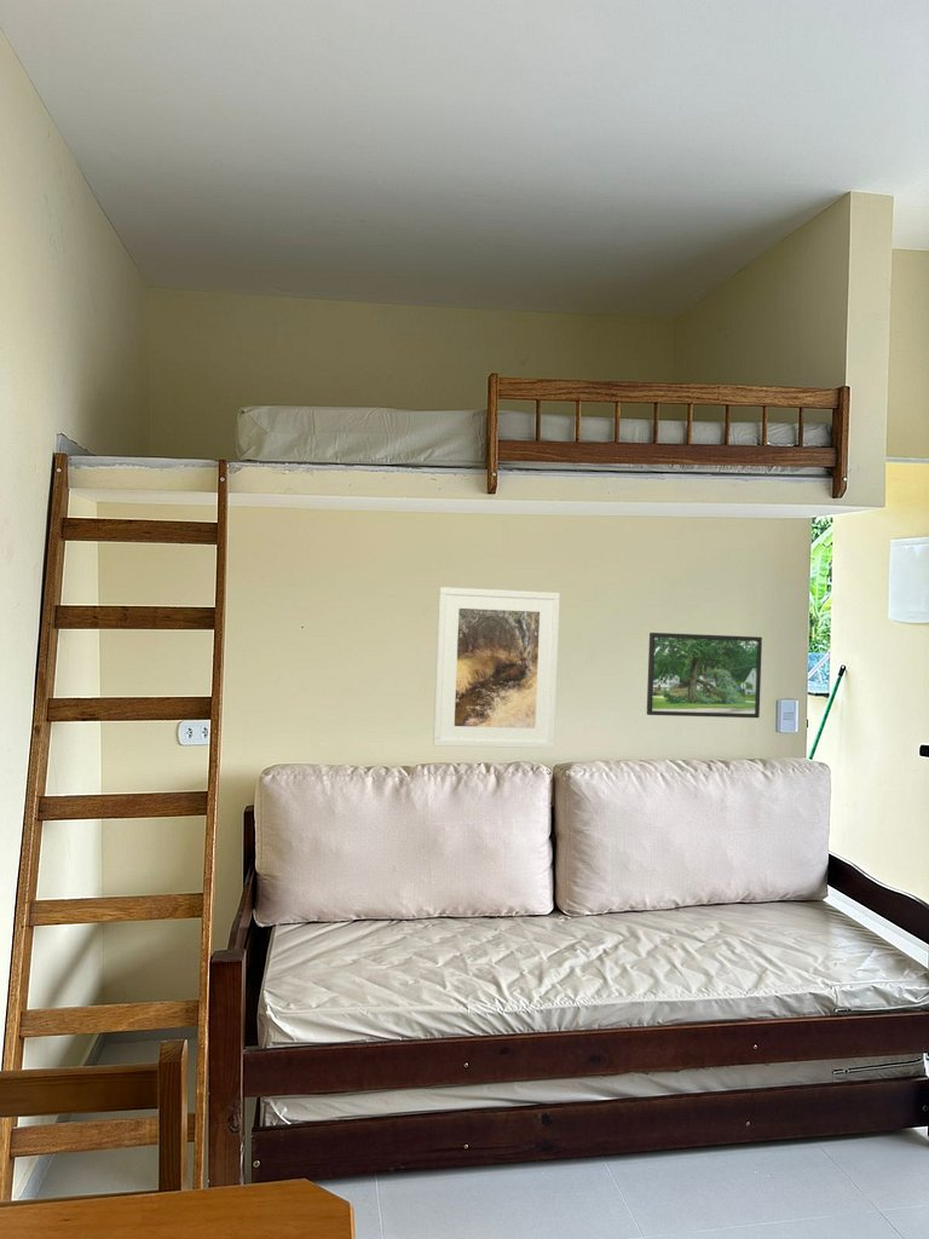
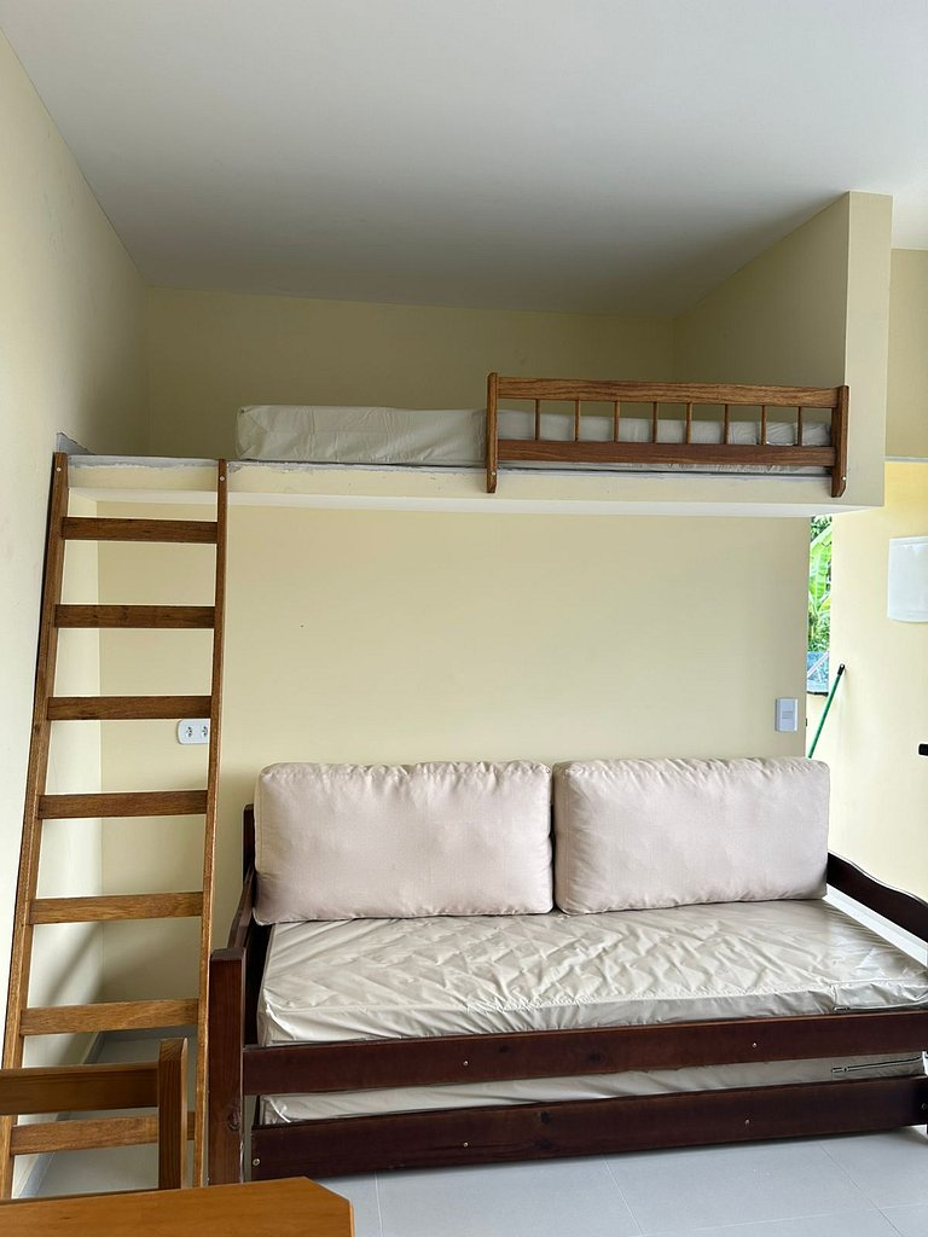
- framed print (496, 668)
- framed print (704, 675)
